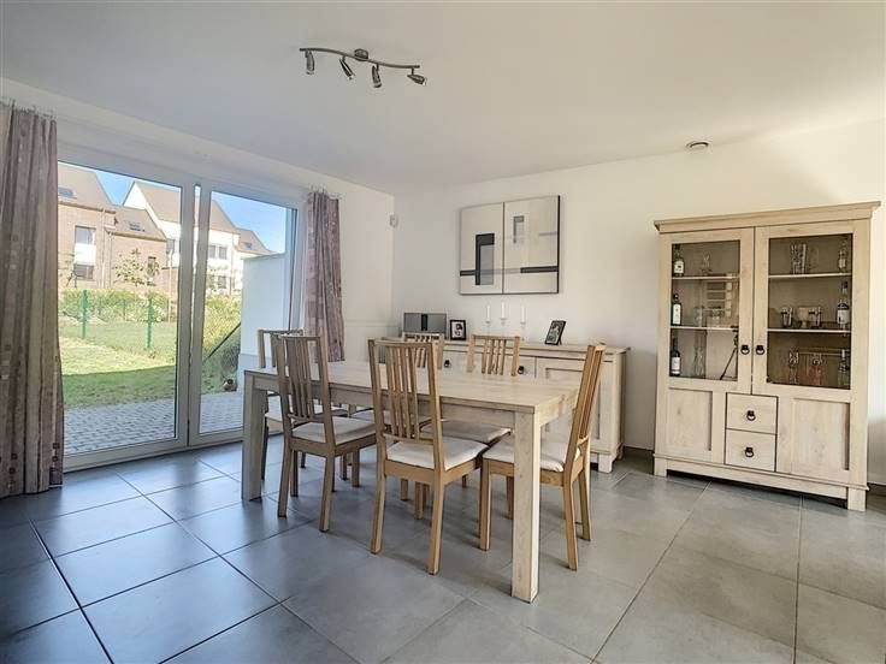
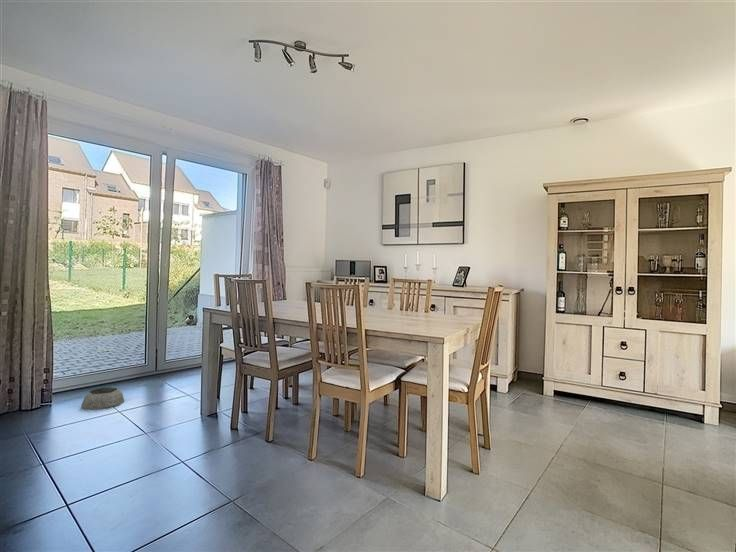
+ plant pot (103, 397)
